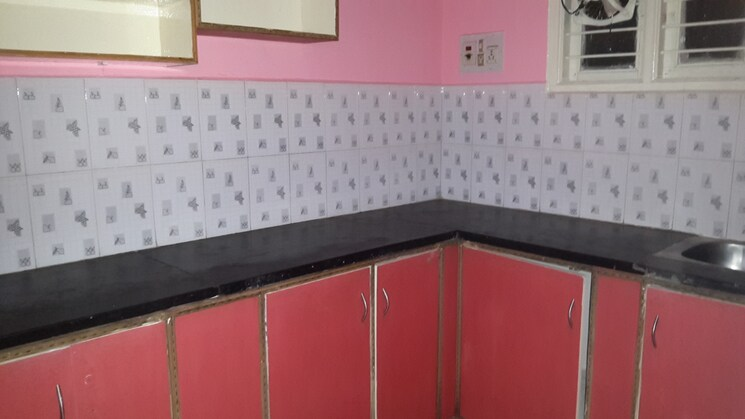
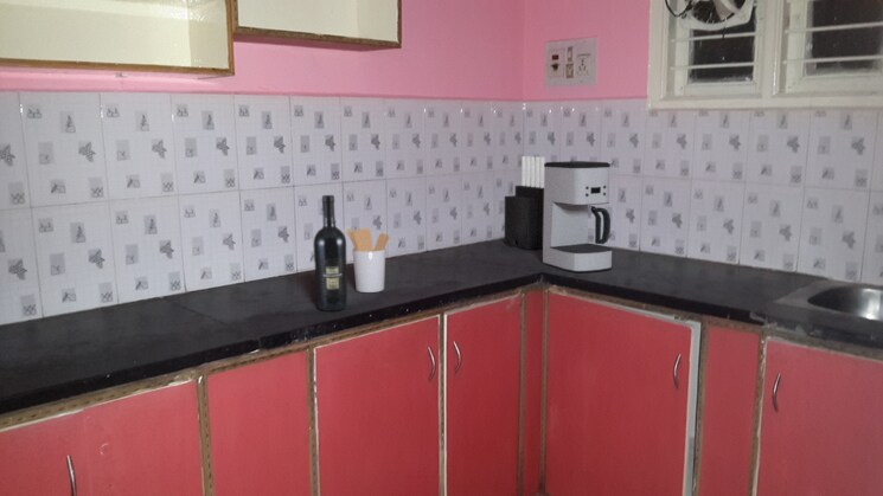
+ coffee maker (583, 214)
+ wine bottle (329, 252)
+ knife block (524, 201)
+ utensil holder (365, 258)
